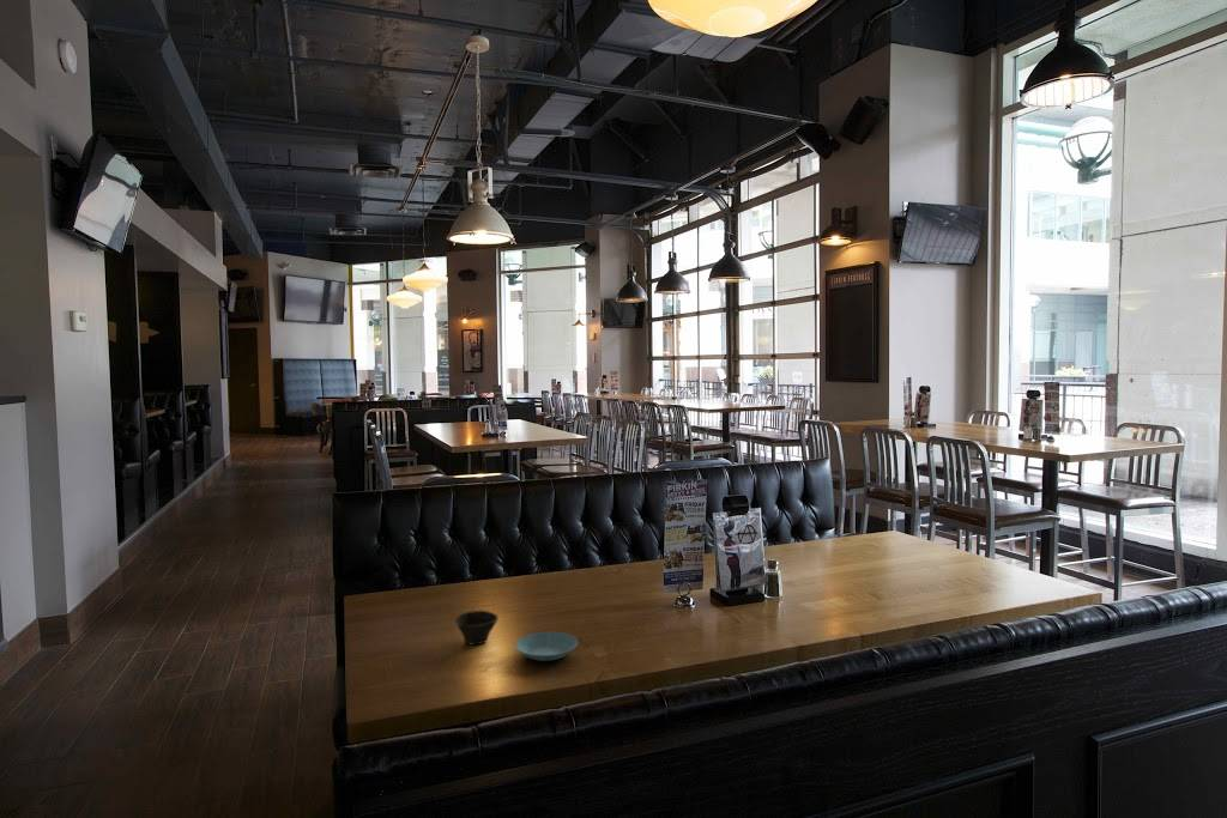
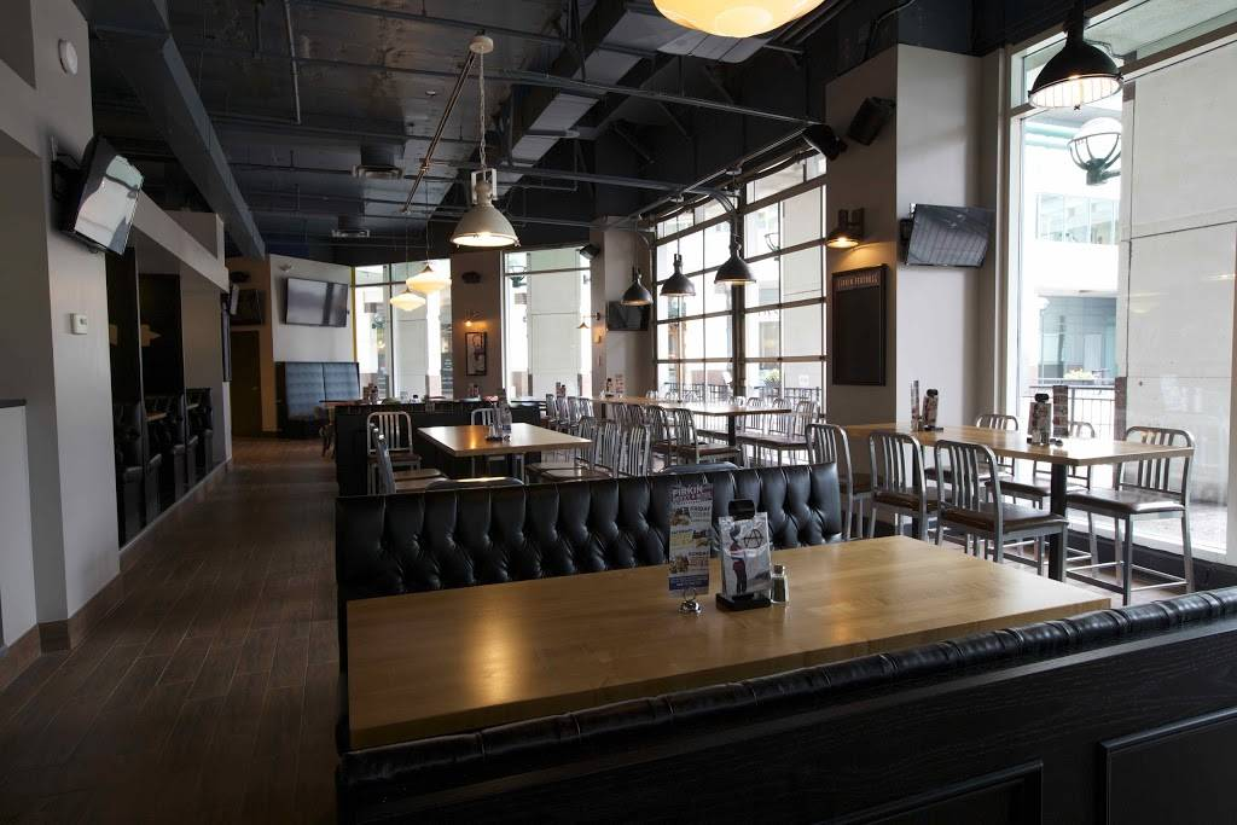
- cup (478, 628)
- saucer (546, 648)
